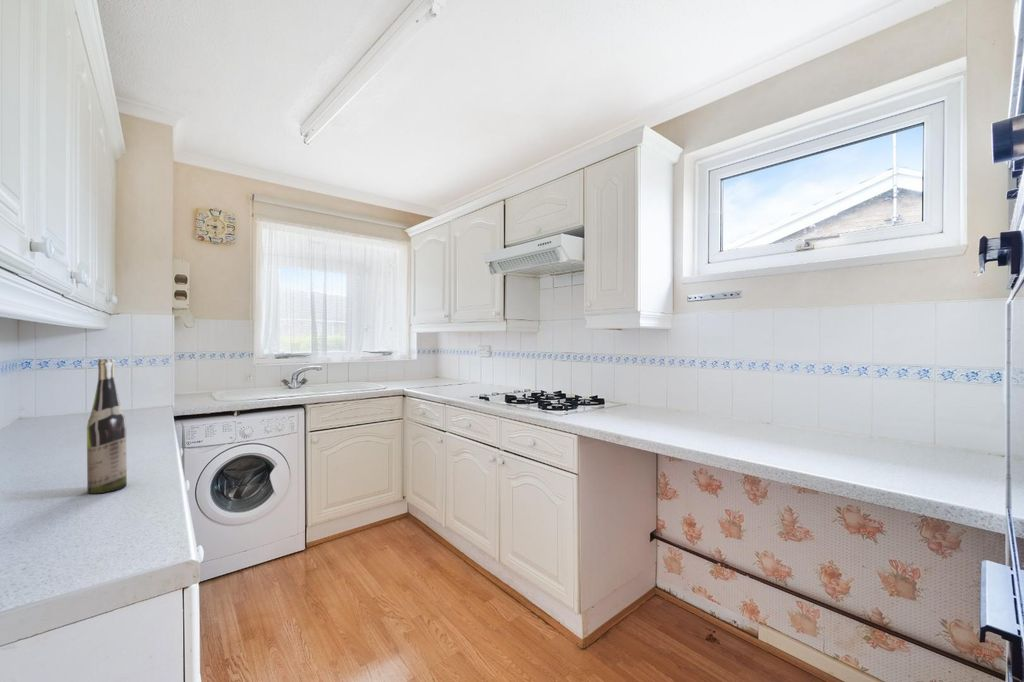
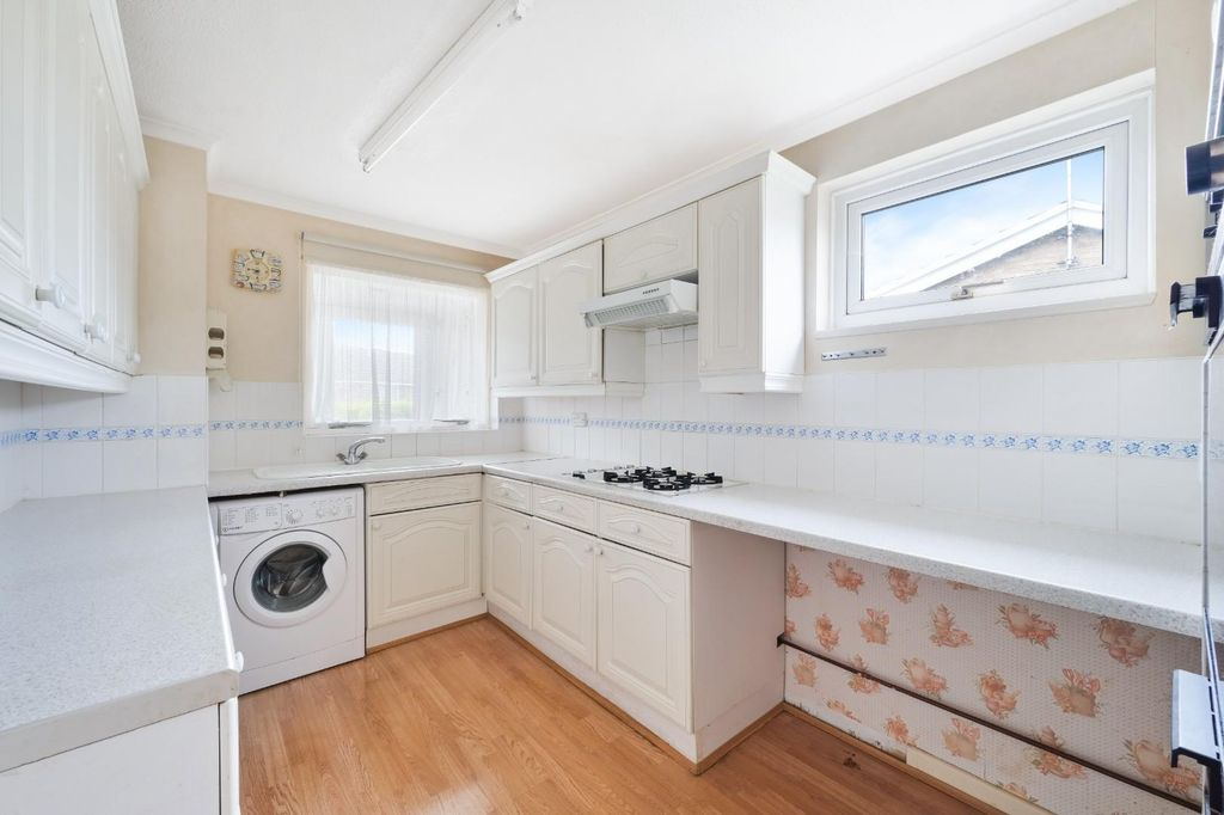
- wine bottle (106, 423)
